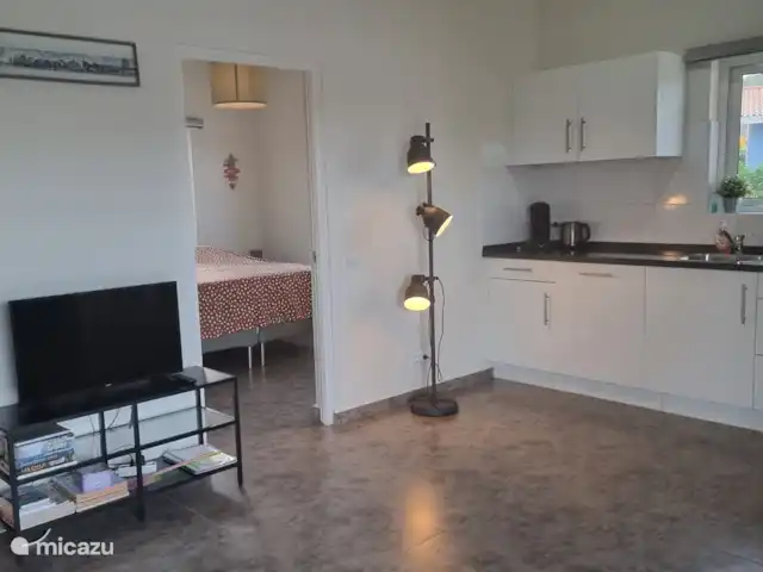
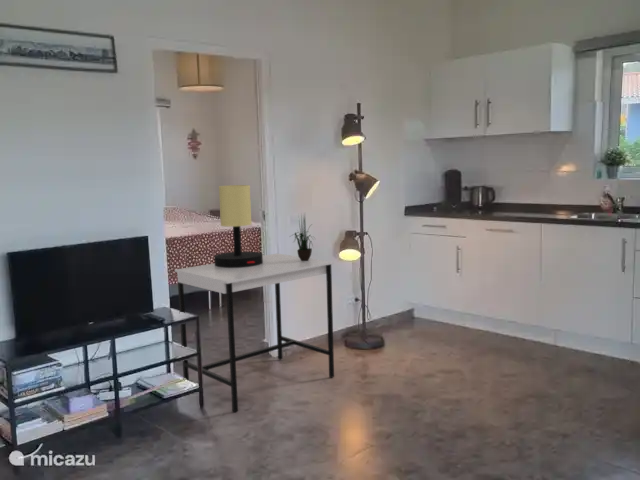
+ desk (276, 320)
+ potted plant (302, 233)
+ table lamp (237, 224)
